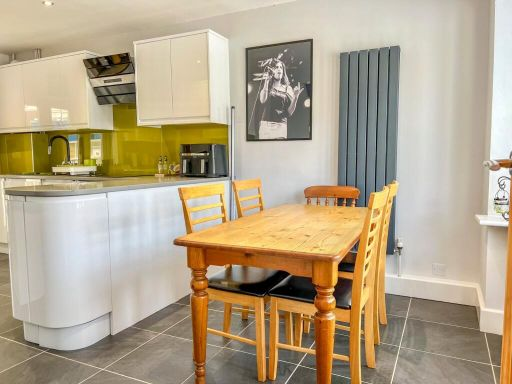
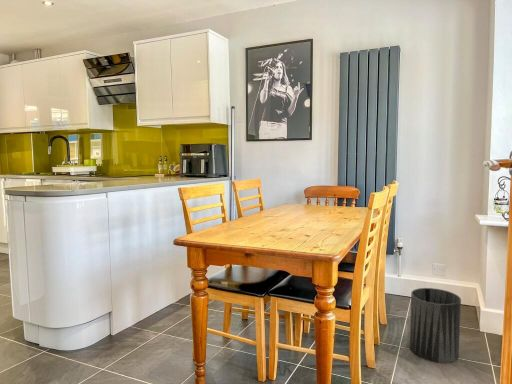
+ trash can (434, 323)
